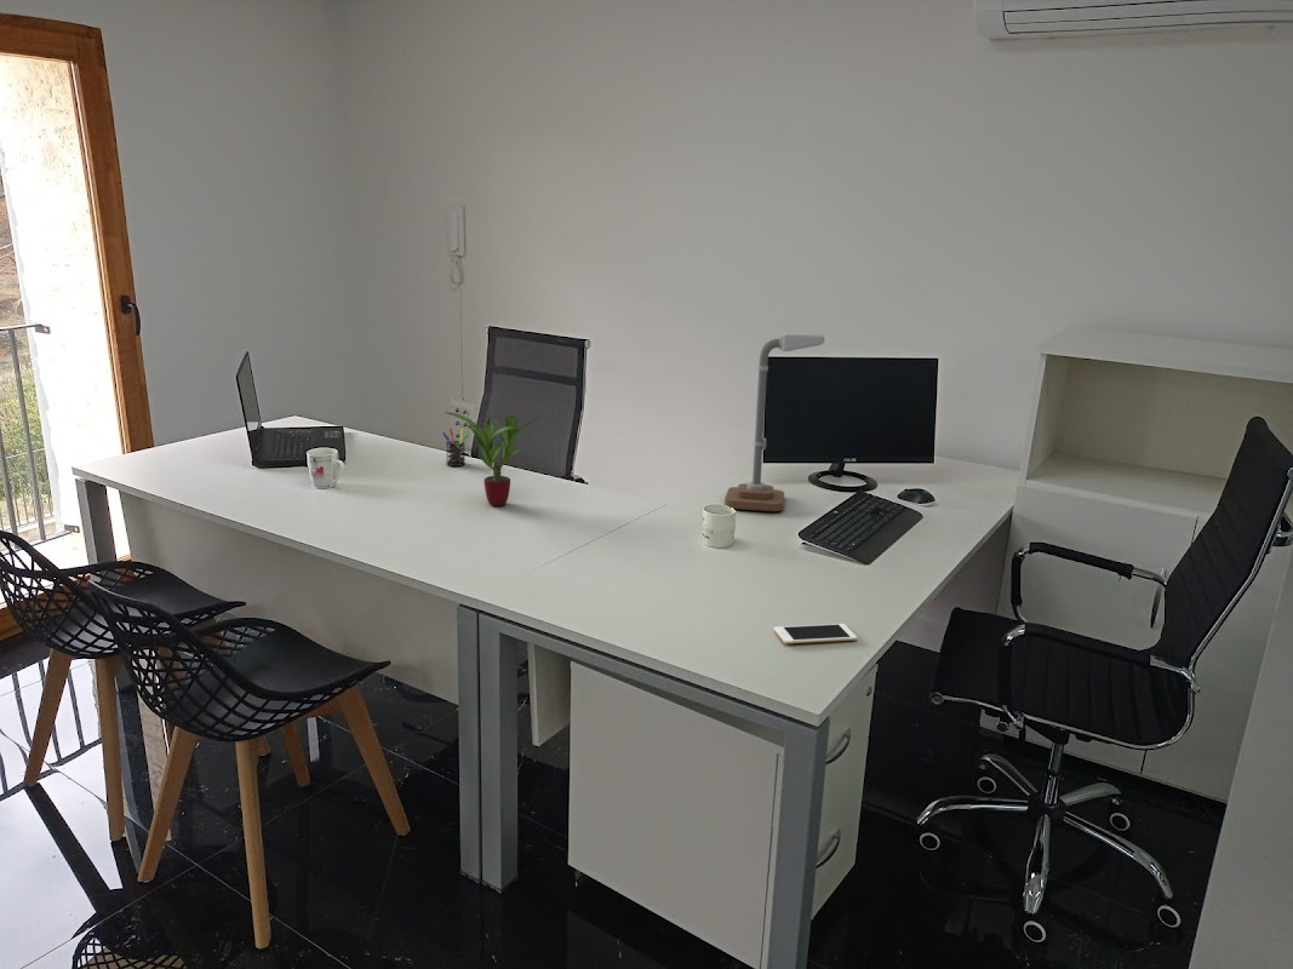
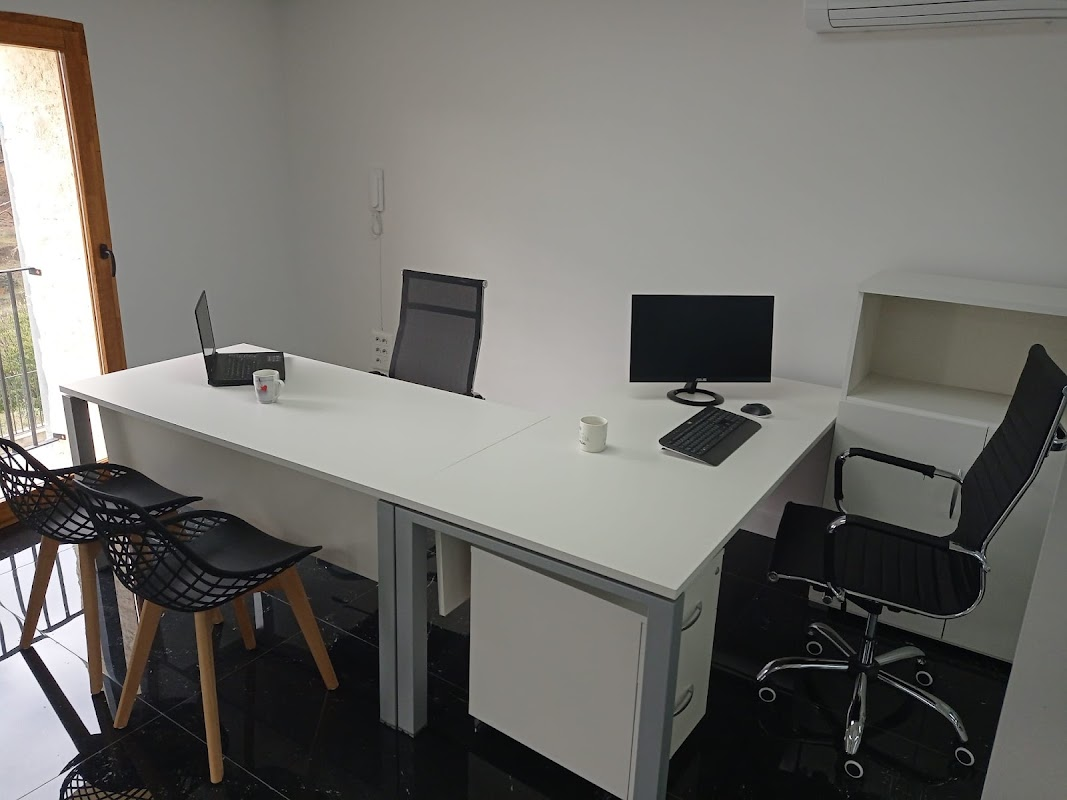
- cell phone (814, 632)
- desk lamp (763, 419)
- potted plant (490, 457)
- pen holder (457, 446)
